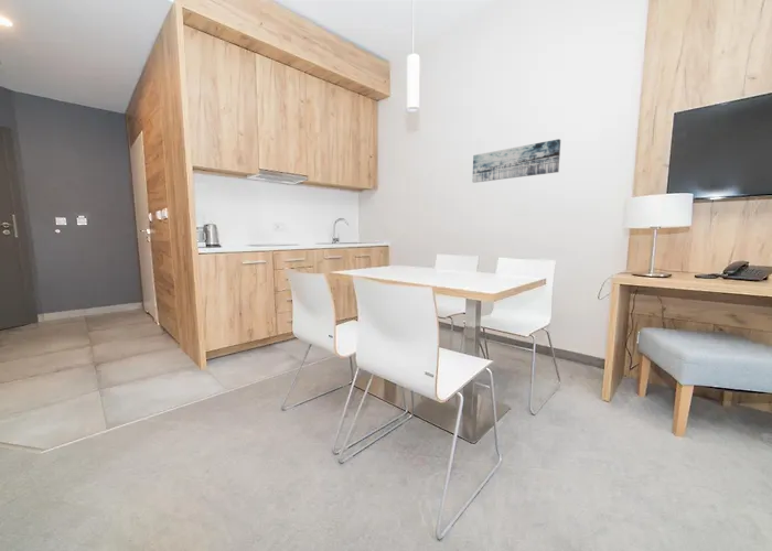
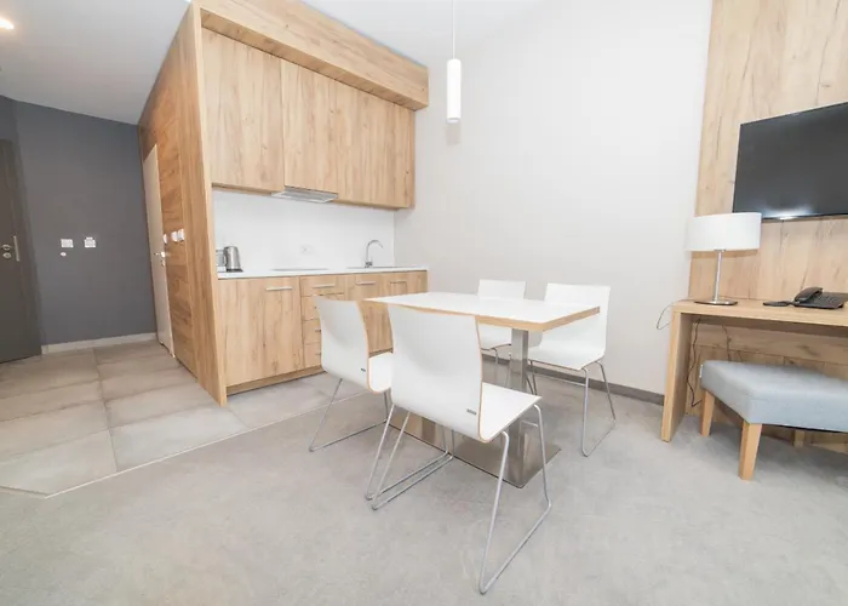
- wall art (512, 162)
